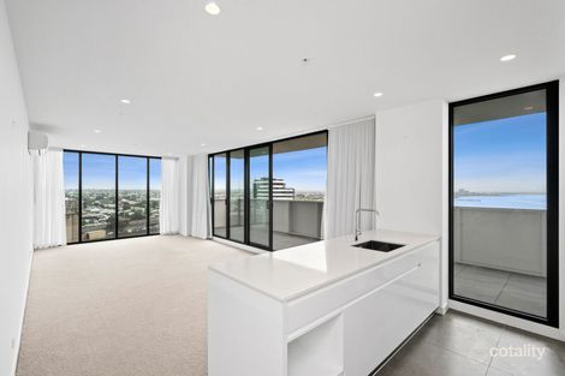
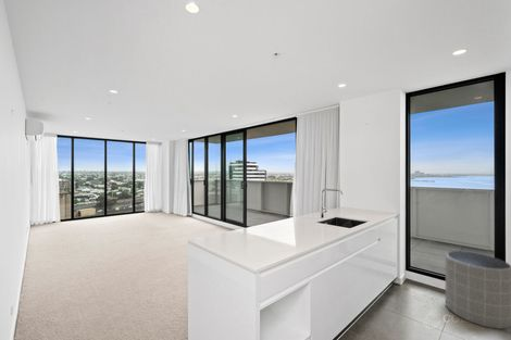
+ trash can (476, 286)
